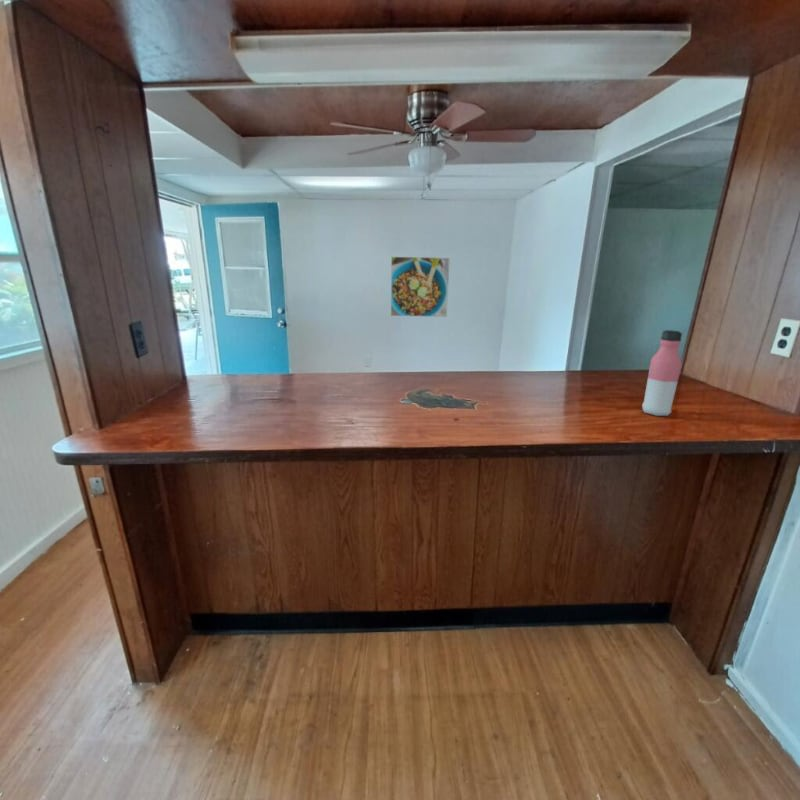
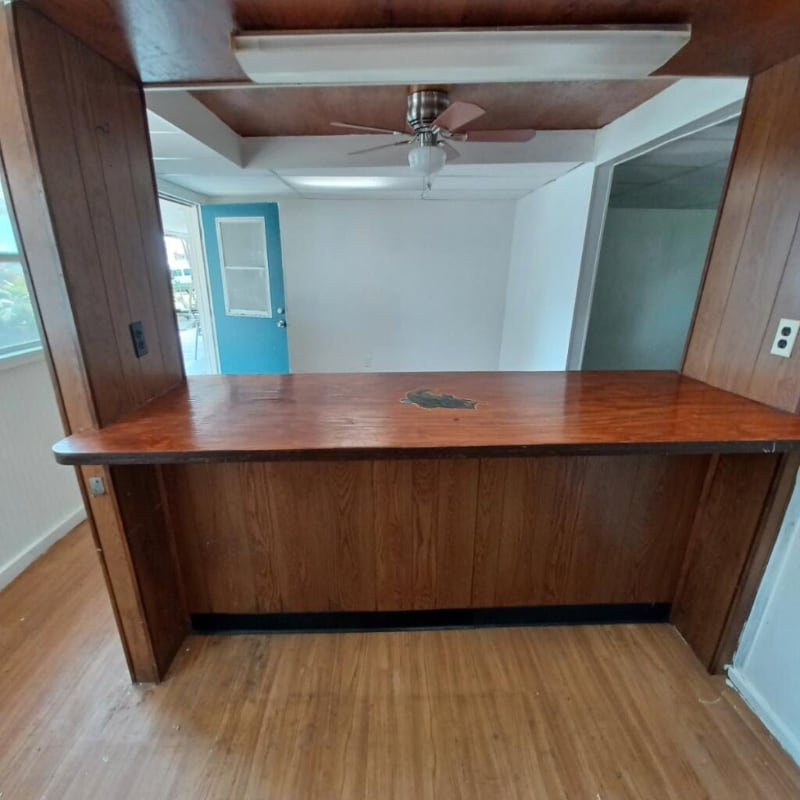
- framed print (419, 287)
- water bottle (663, 372)
